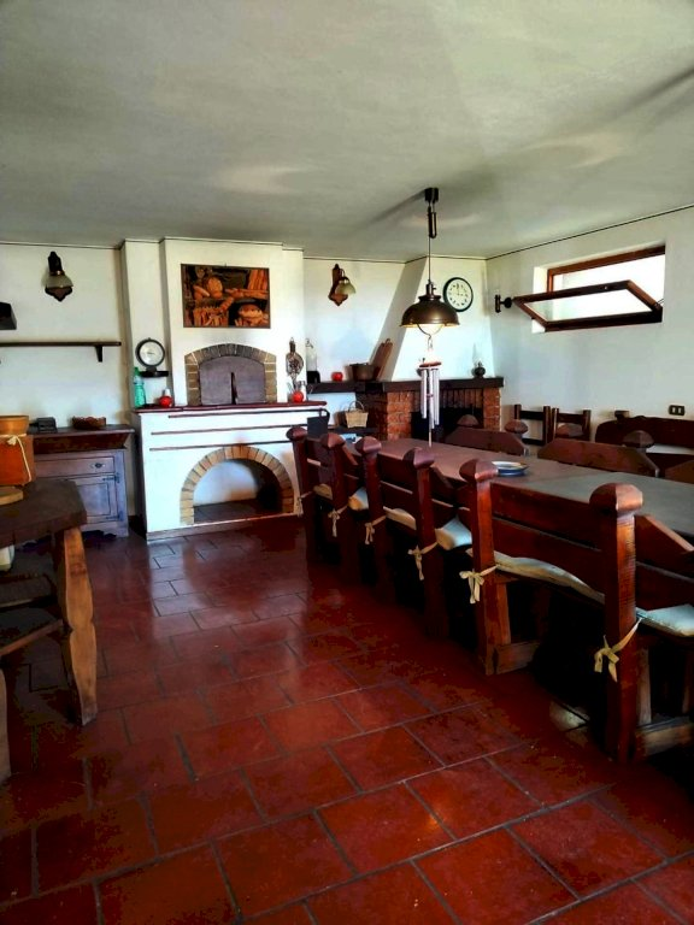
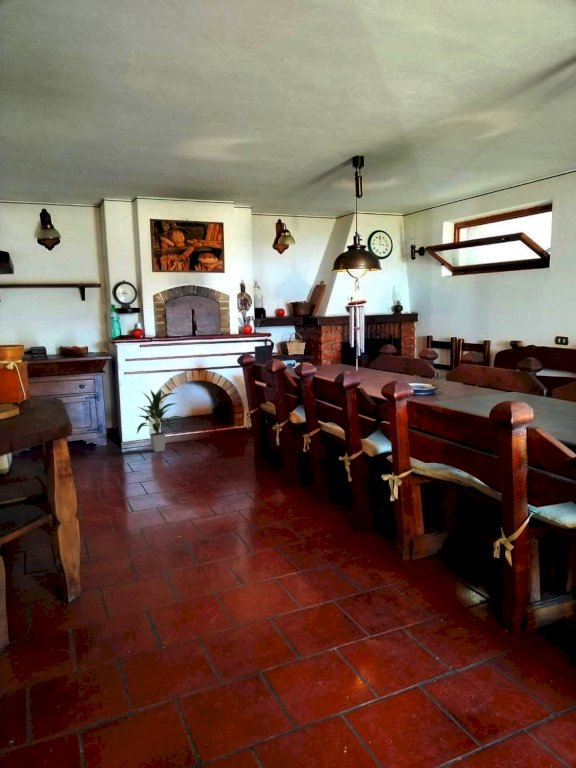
+ indoor plant (157, 419)
